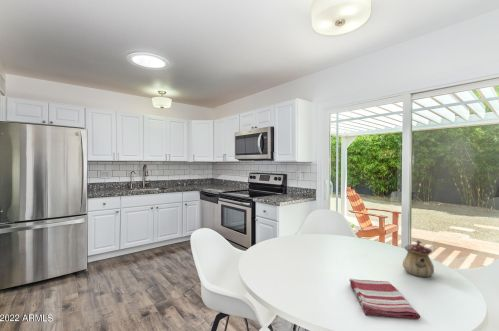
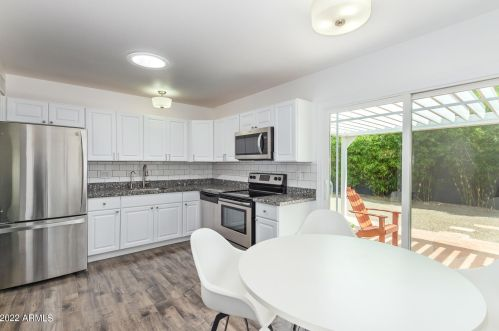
- dish towel (379, 295)
- teapot (417, 255)
